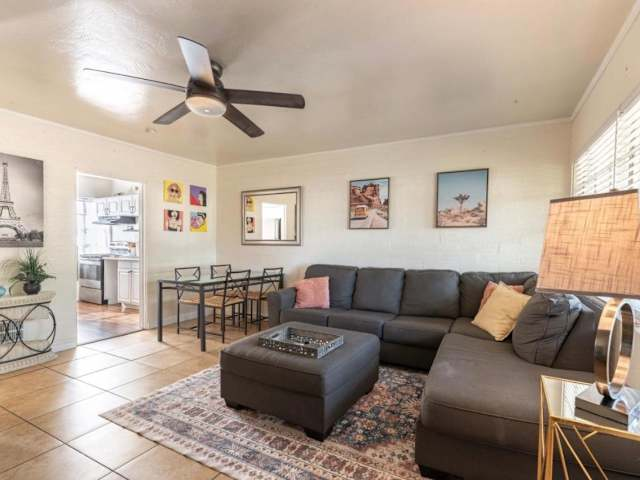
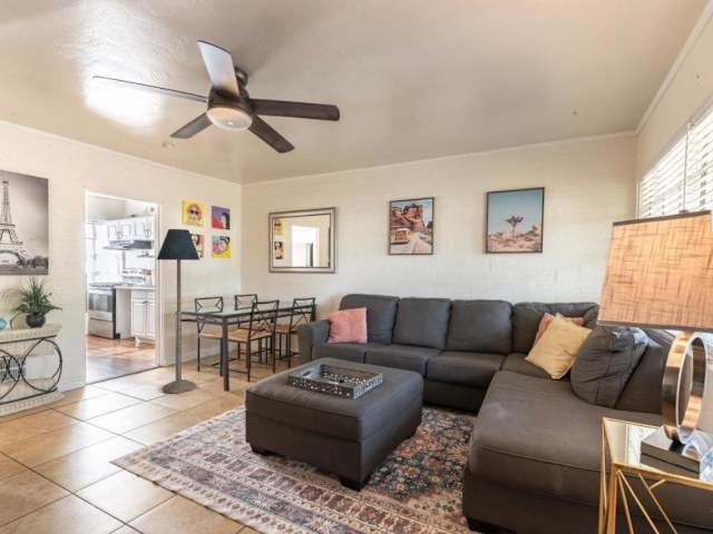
+ floor lamp (178, 308)
